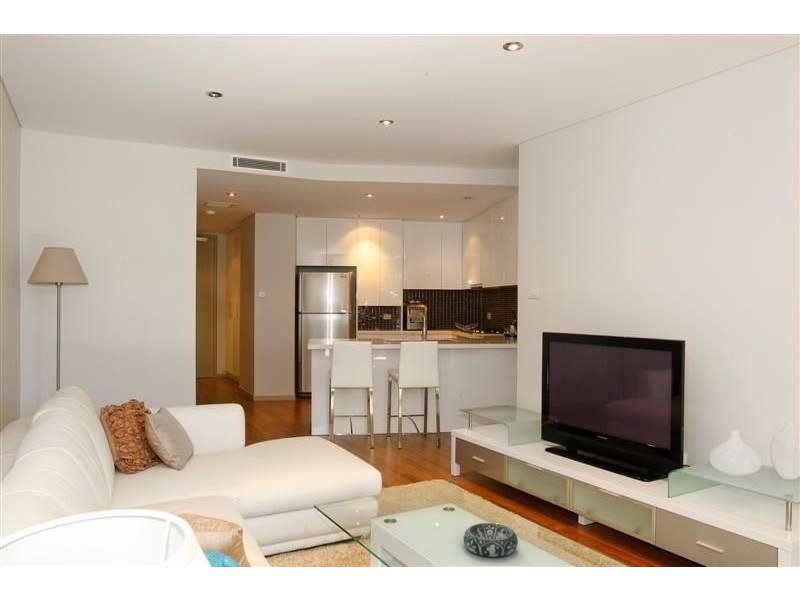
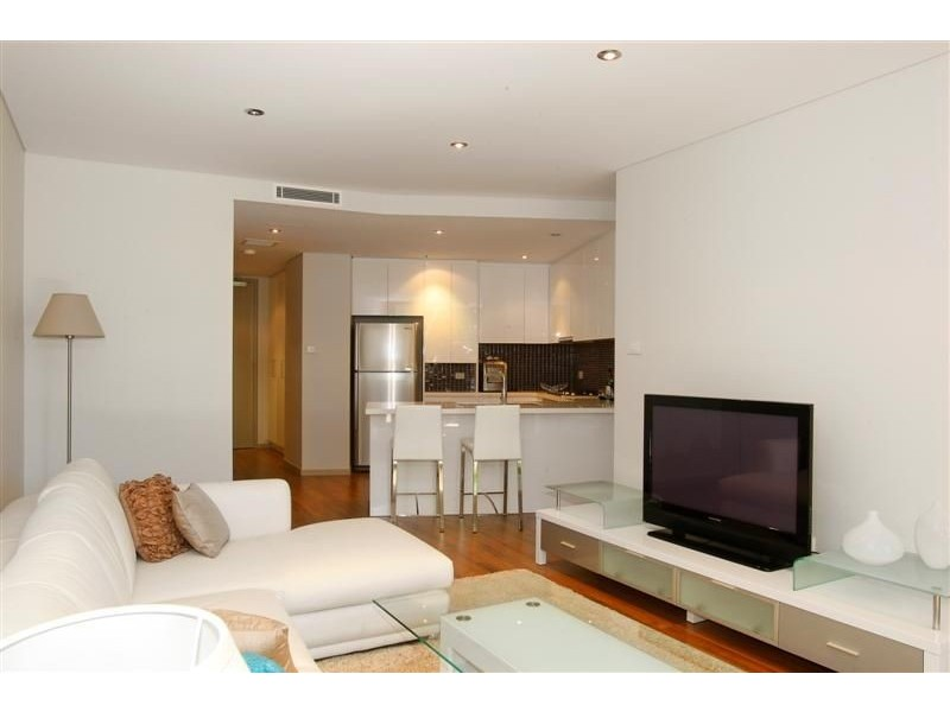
- decorative bowl (490, 539)
